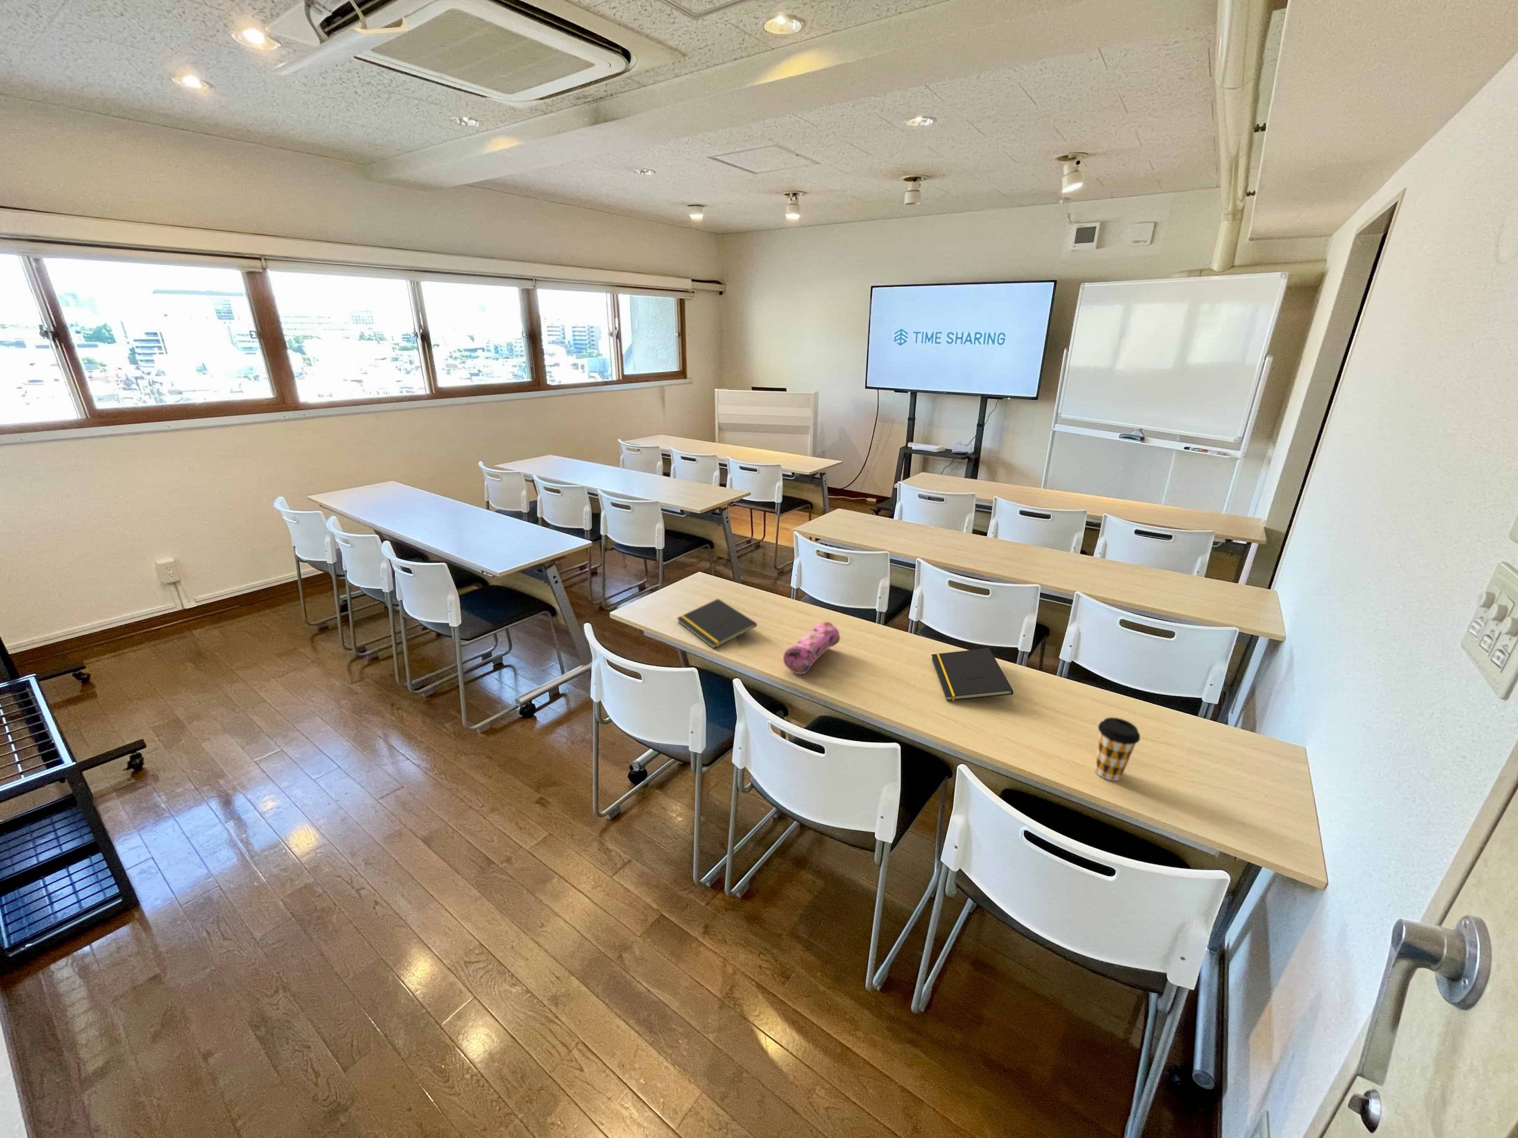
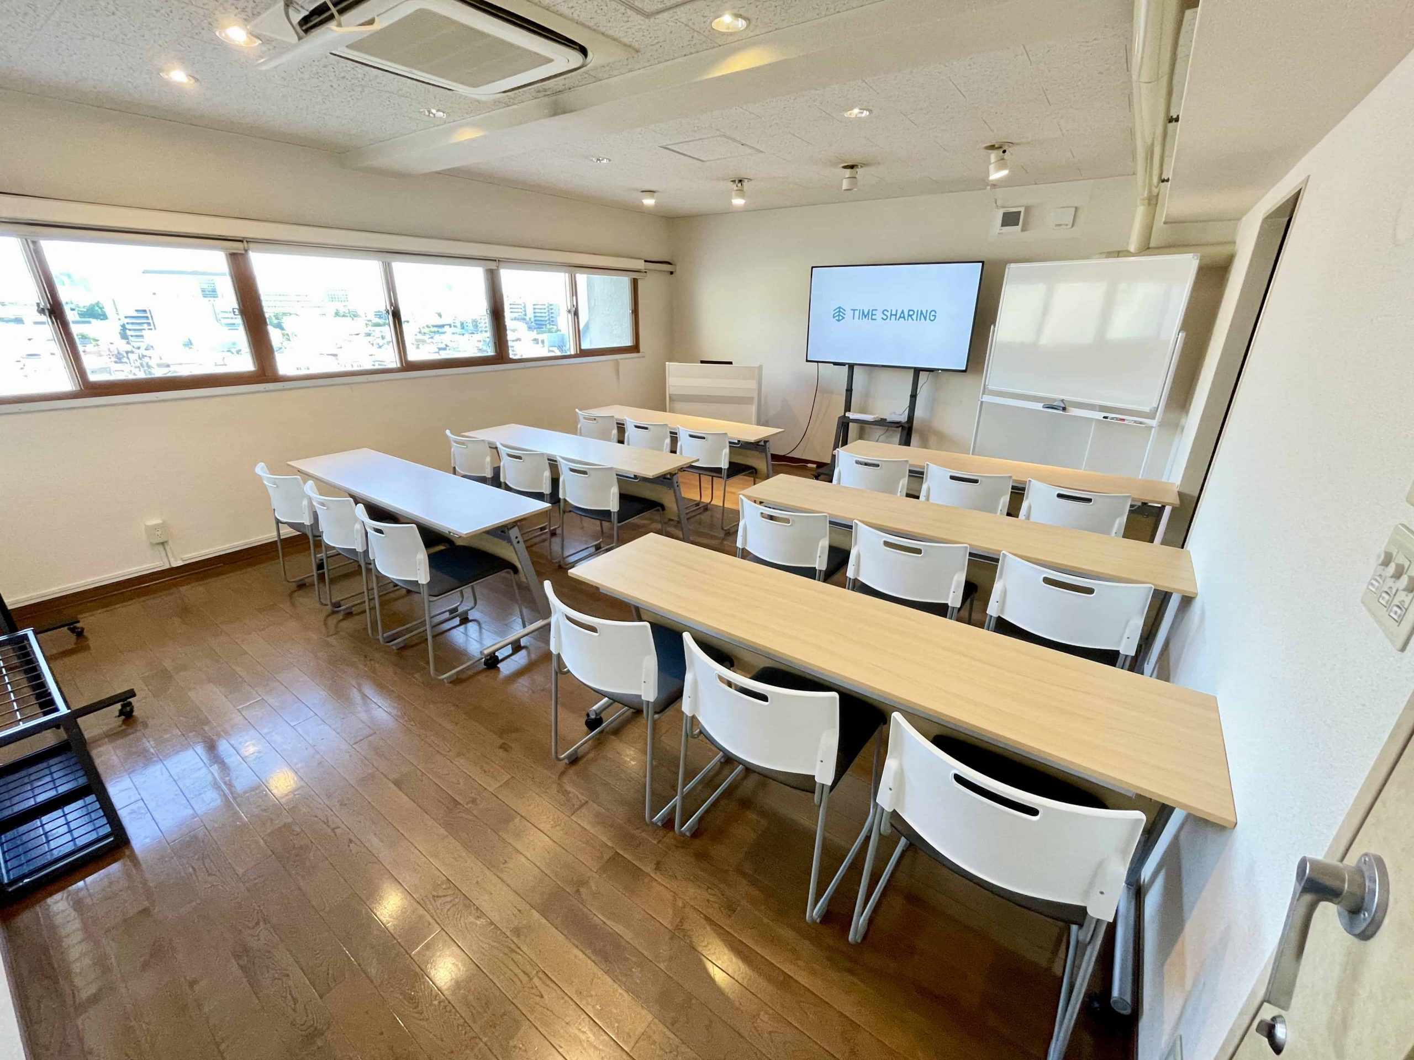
- pencil case (813, 646)
- notepad (716, 622)
- notepad (969, 673)
- coffee cup (1114, 750)
